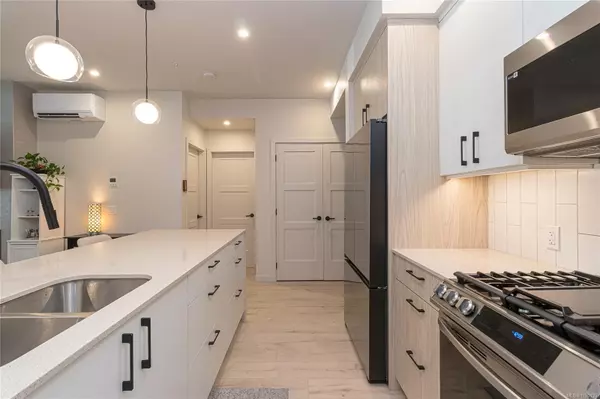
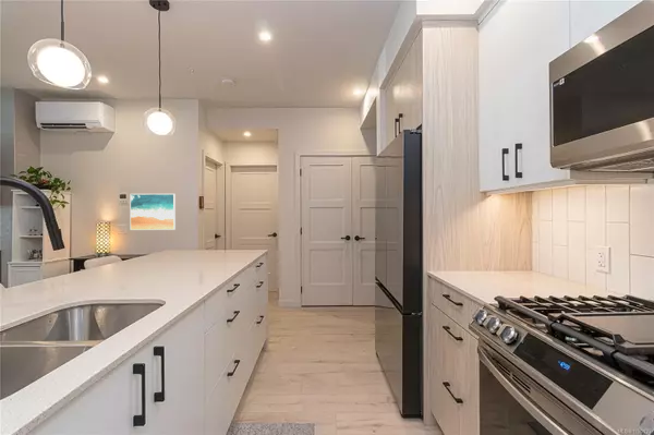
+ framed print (153, 212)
